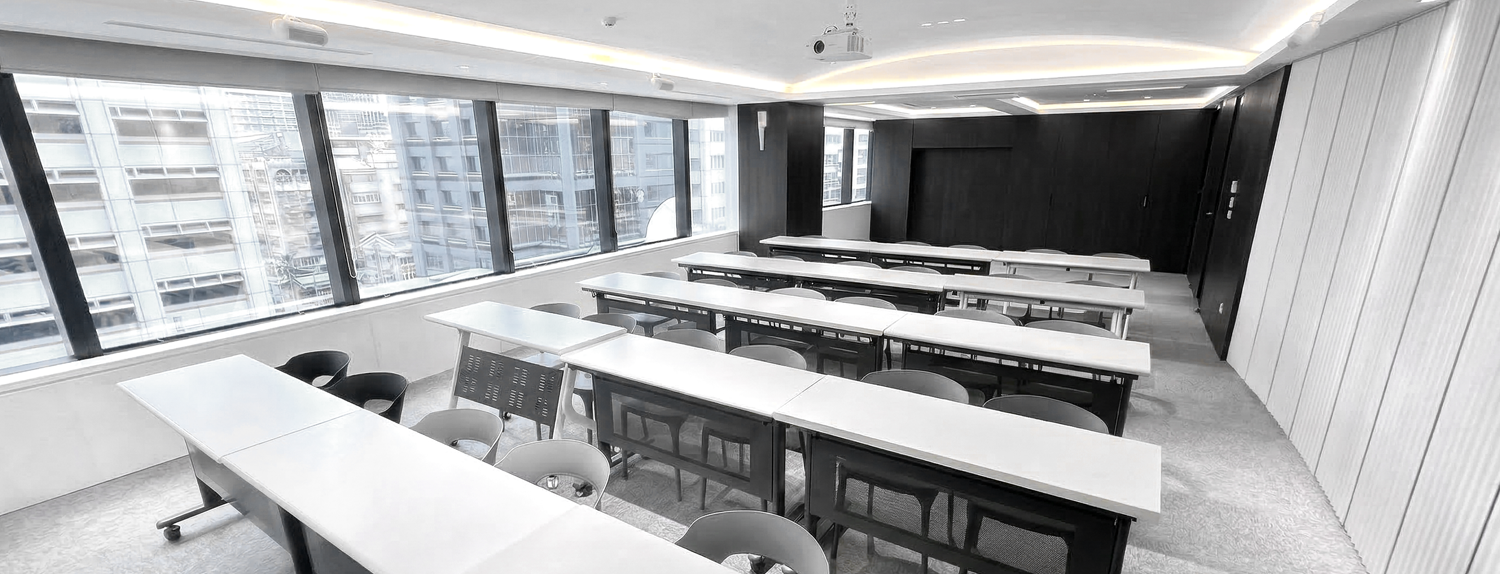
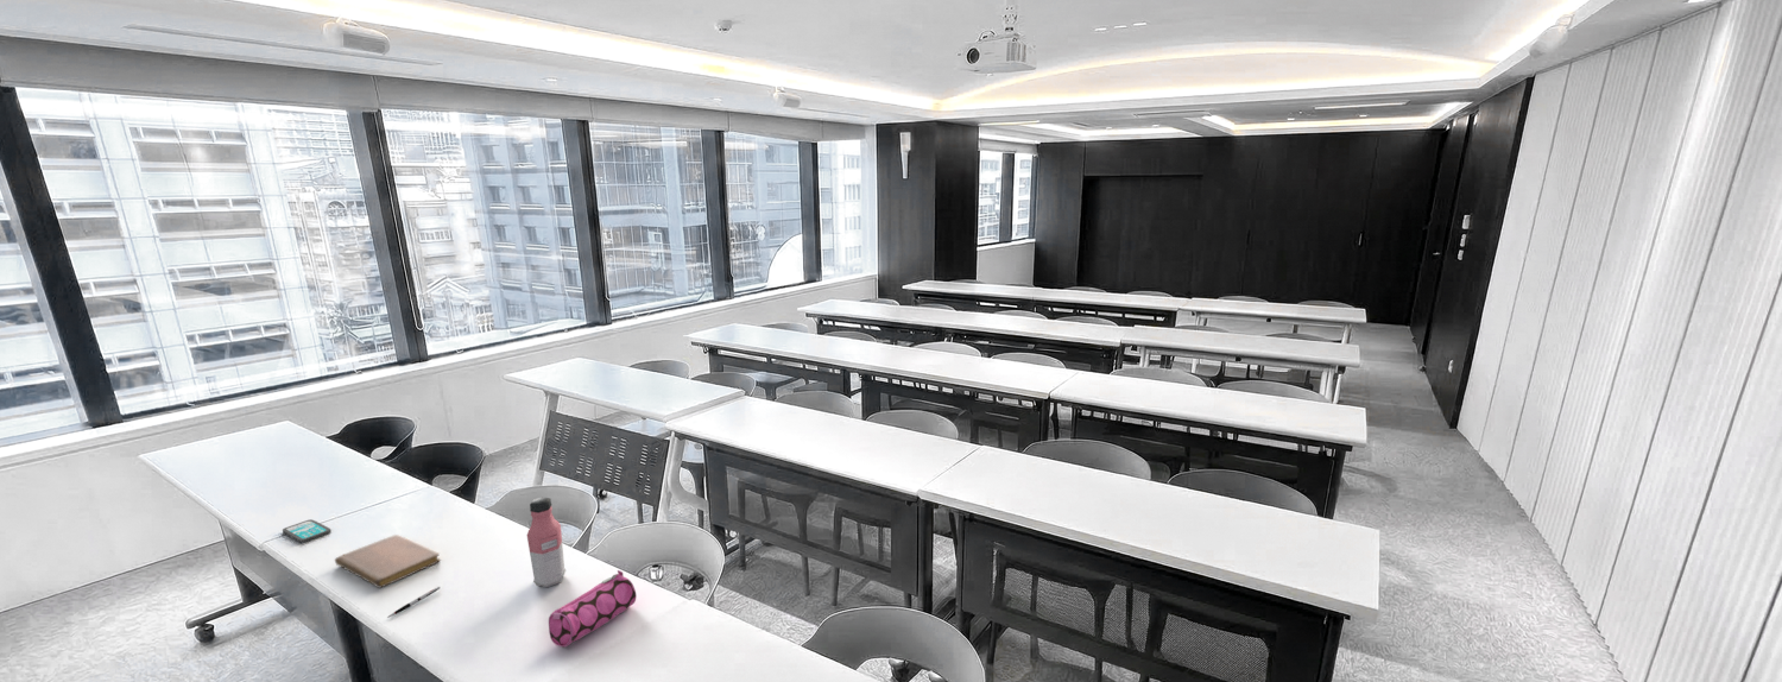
+ water bottle (545, 541)
+ pencil case (592, 607)
+ pen (413, 601)
+ notebook (387, 560)
+ smartphone (307, 530)
